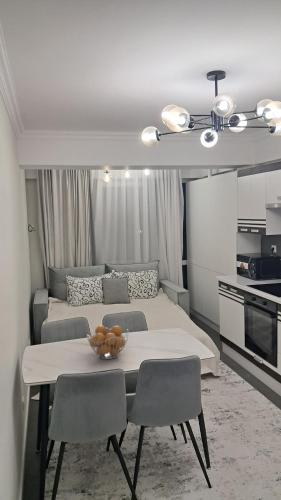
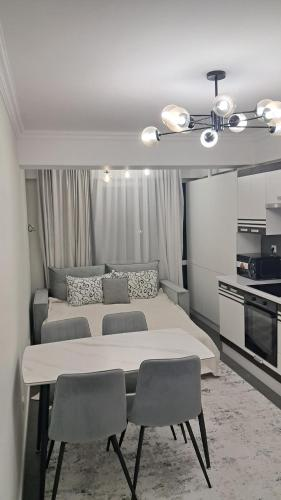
- fruit basket (108, 341)
